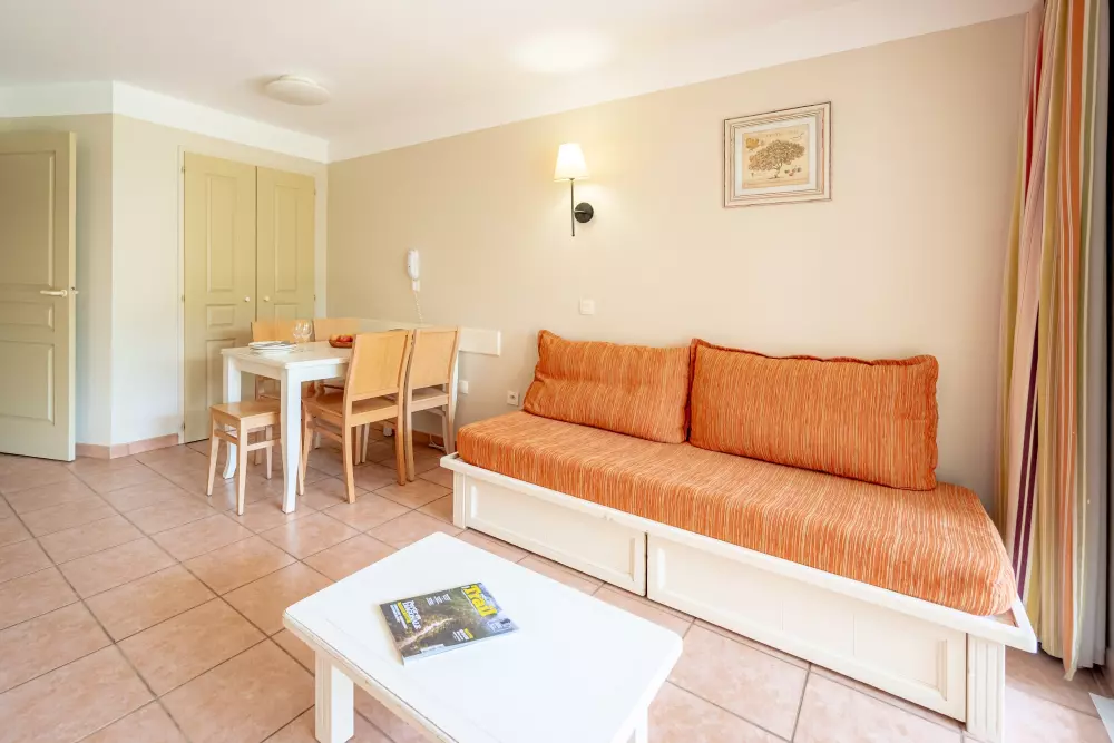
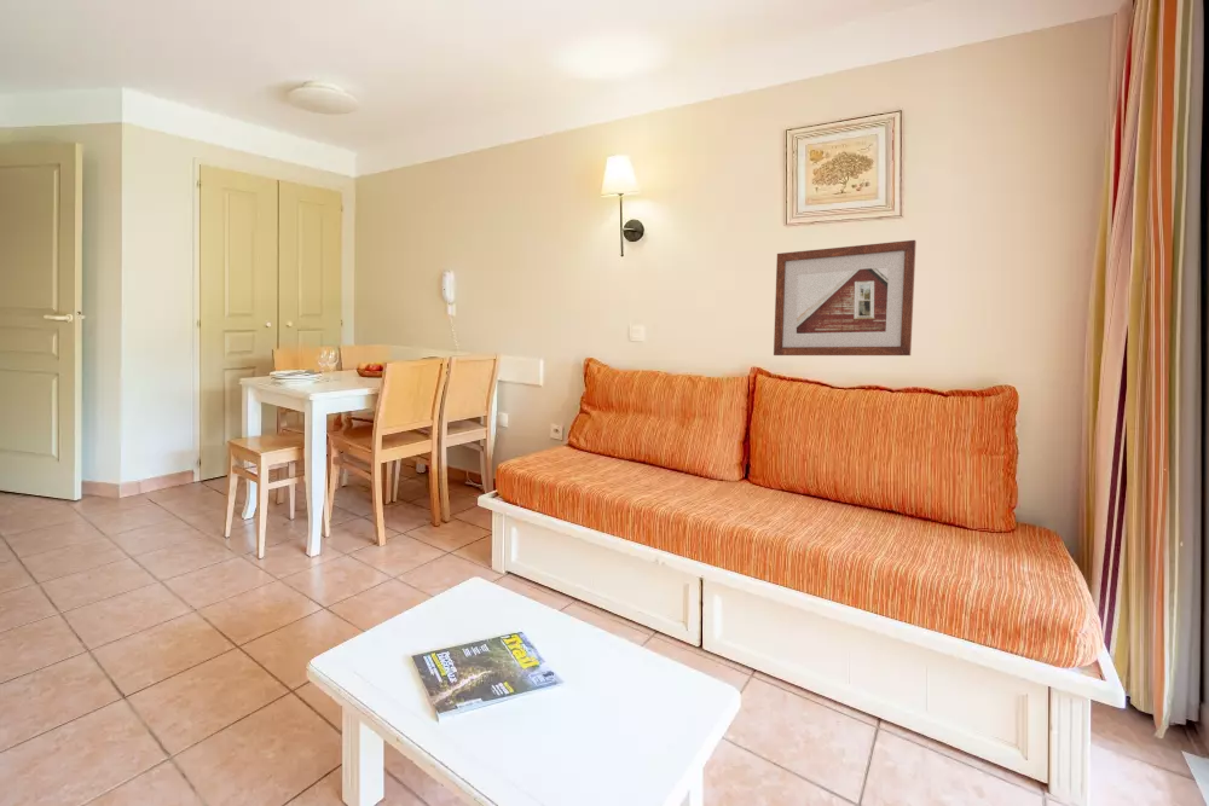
+ picture frame (840, 301)
